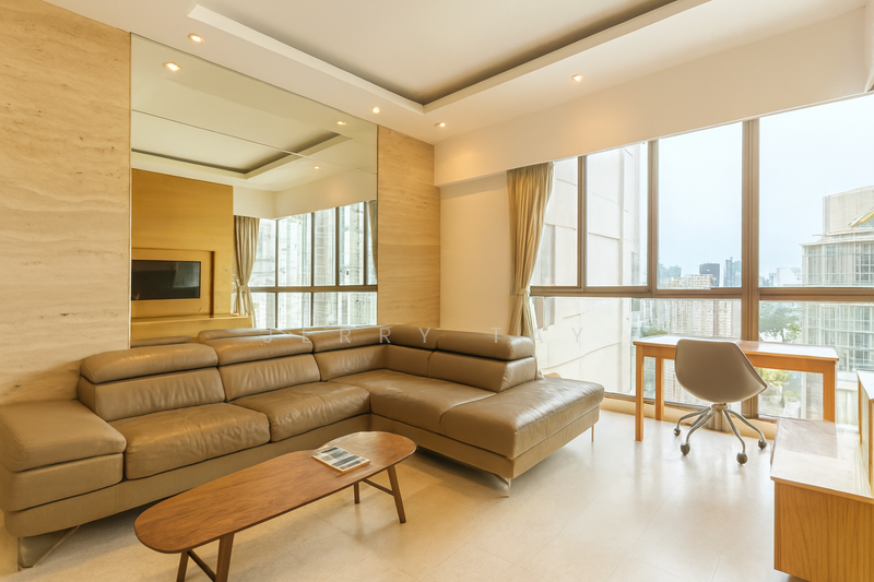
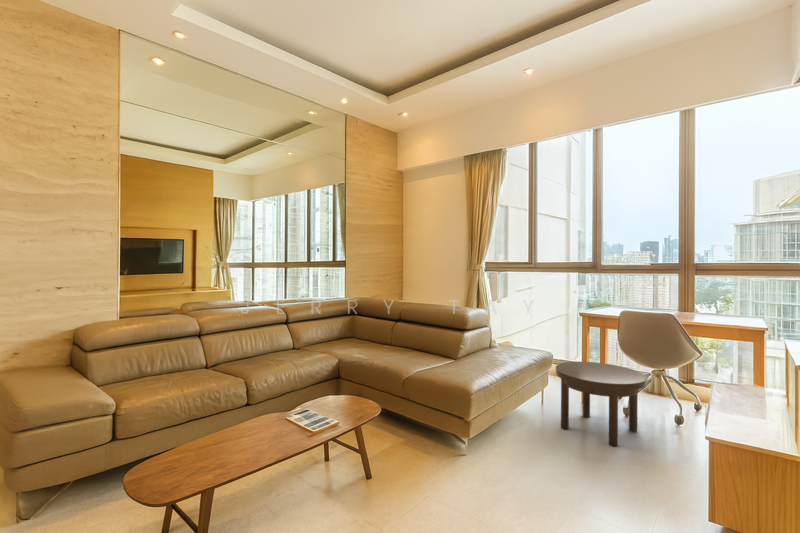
+ side table (599, 395)
